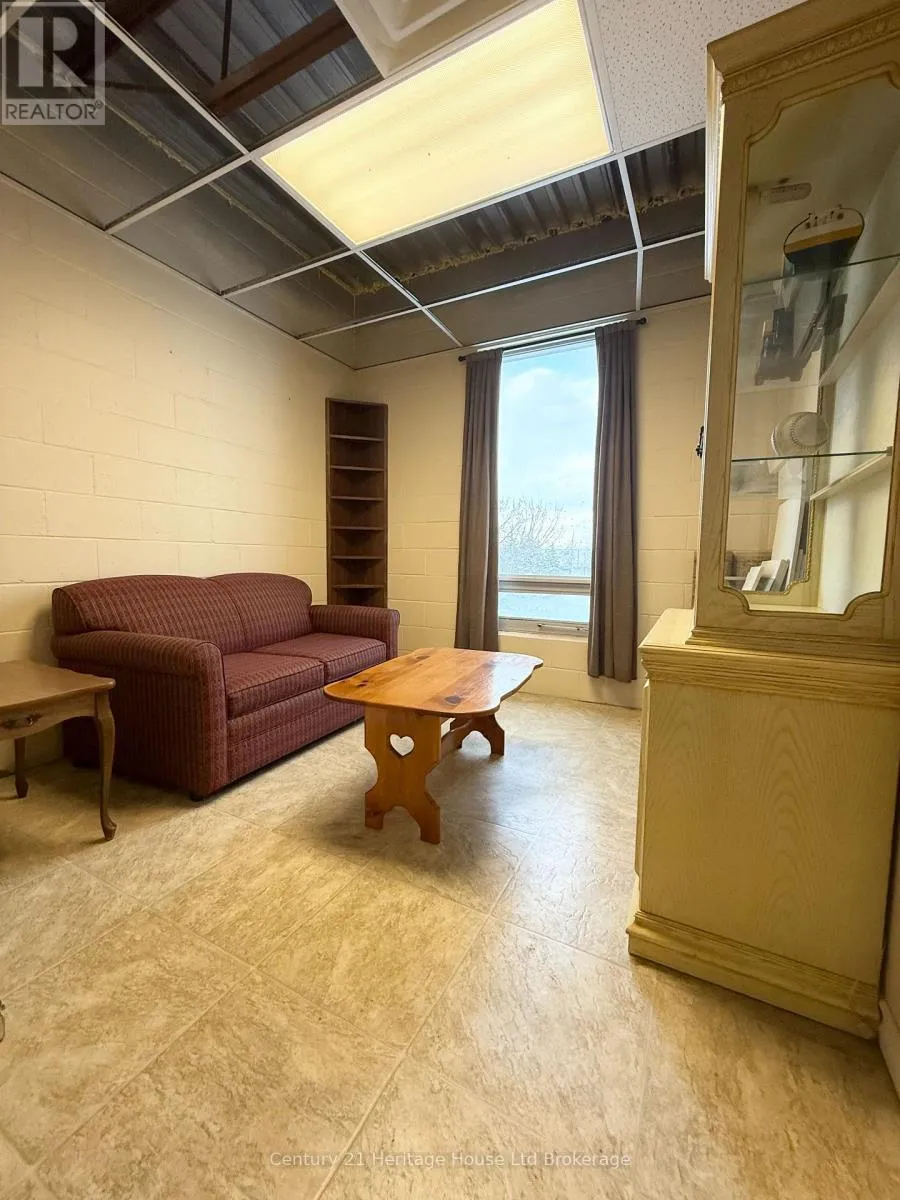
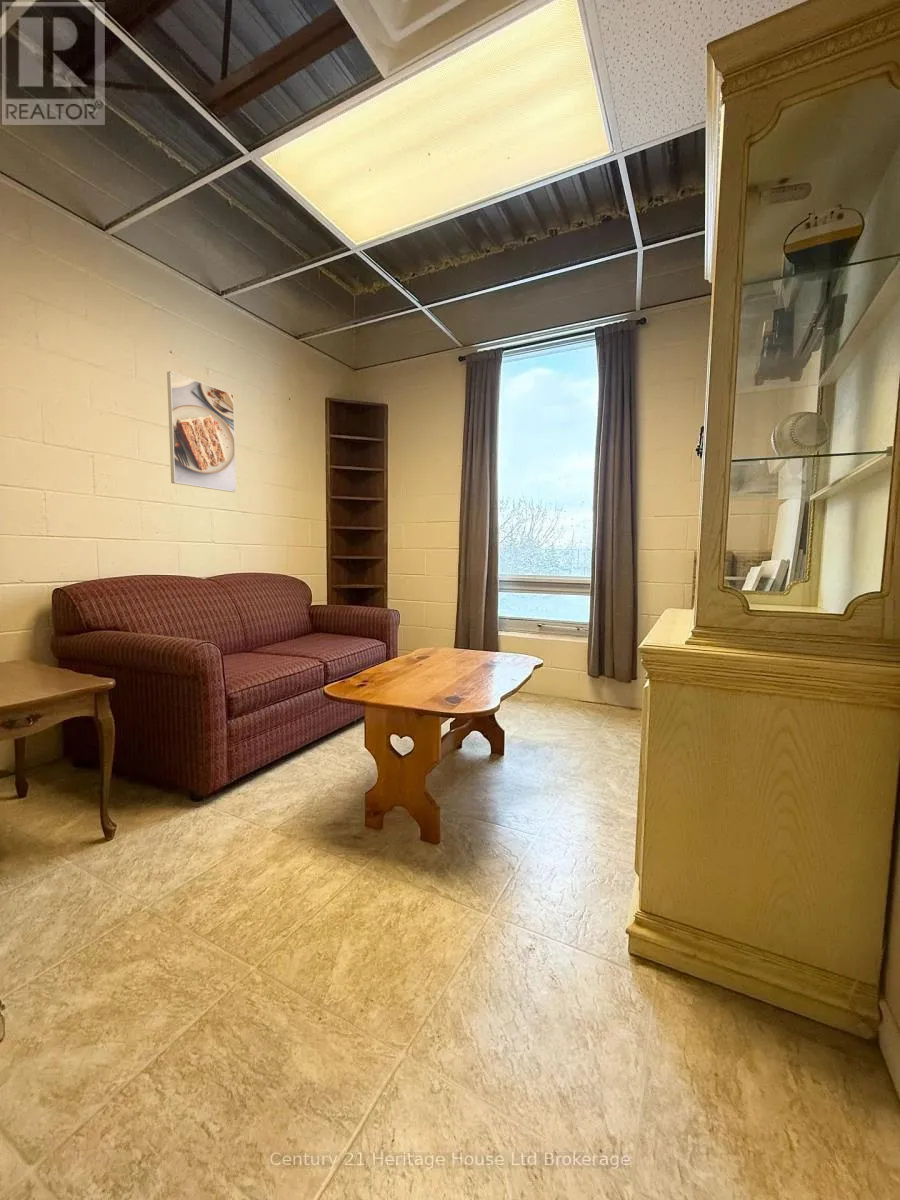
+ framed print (204, 436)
